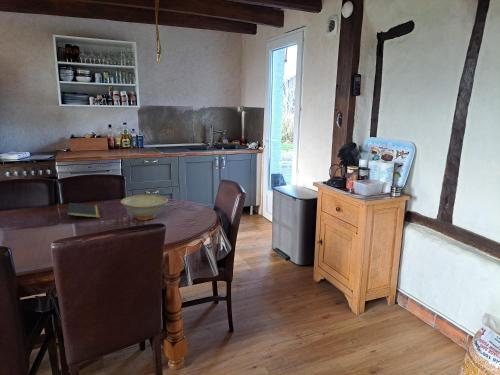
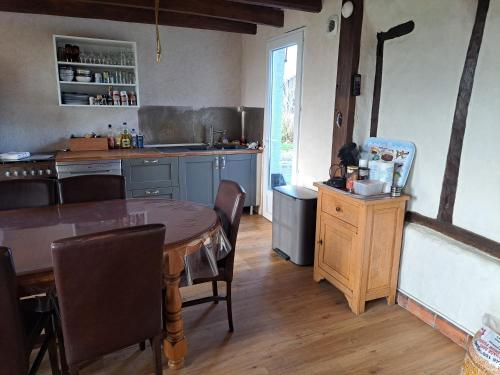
- dish (145, 208)
- notepad (84, 210)
